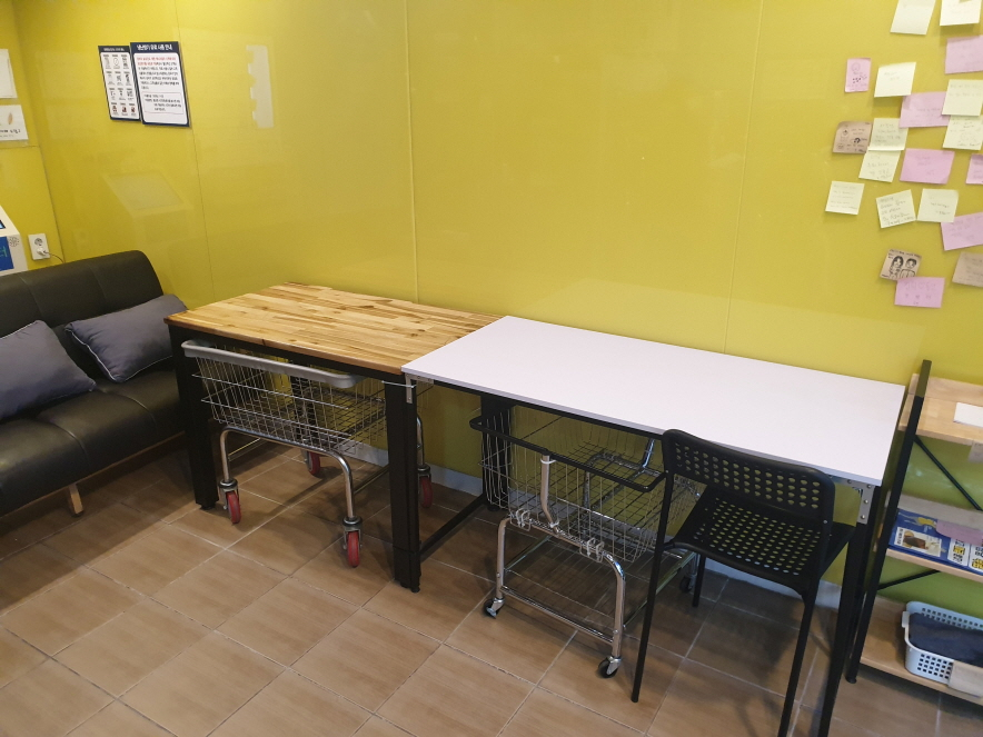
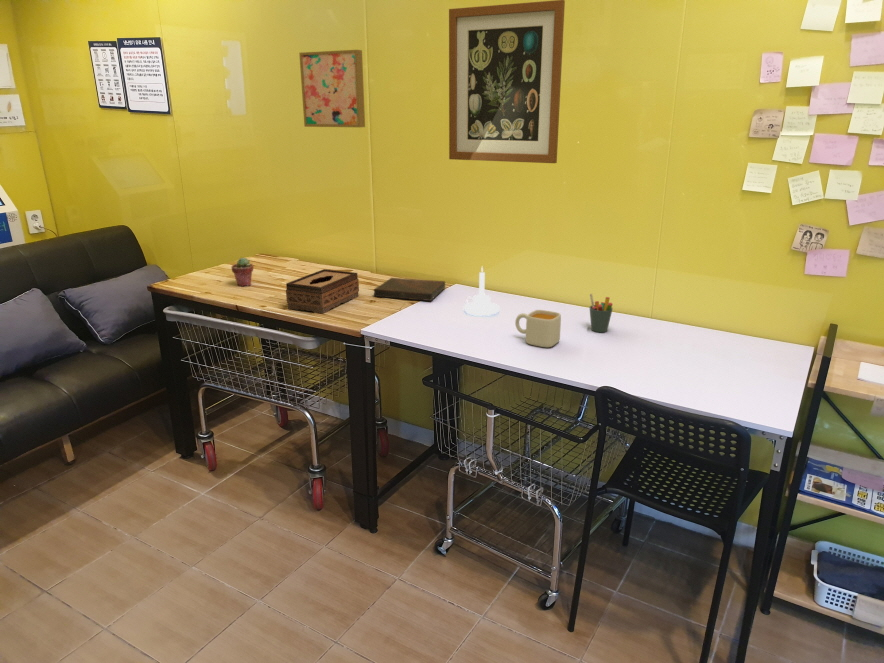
+ wall art (332, 89)
+ pen holder (600, 312)
+ book (410, 288)
+ wall art (502, 85)
+ tissue box (323, 290)
+ mug (536, 327)
+ candle holder (481, 289)
+ potted succulent (242, 271)
